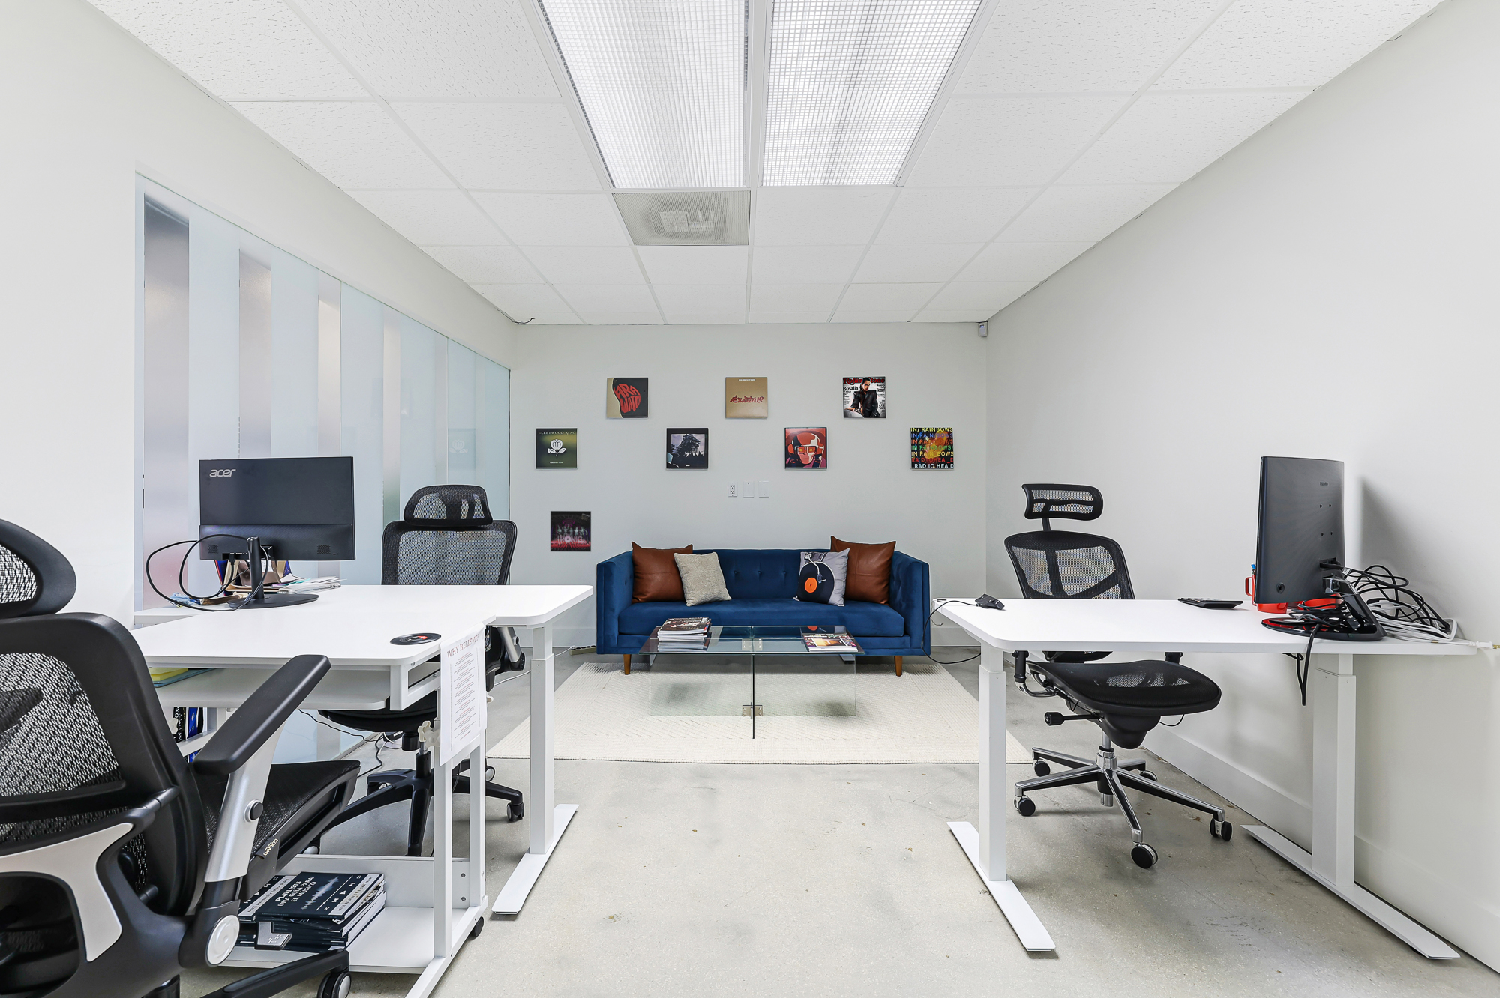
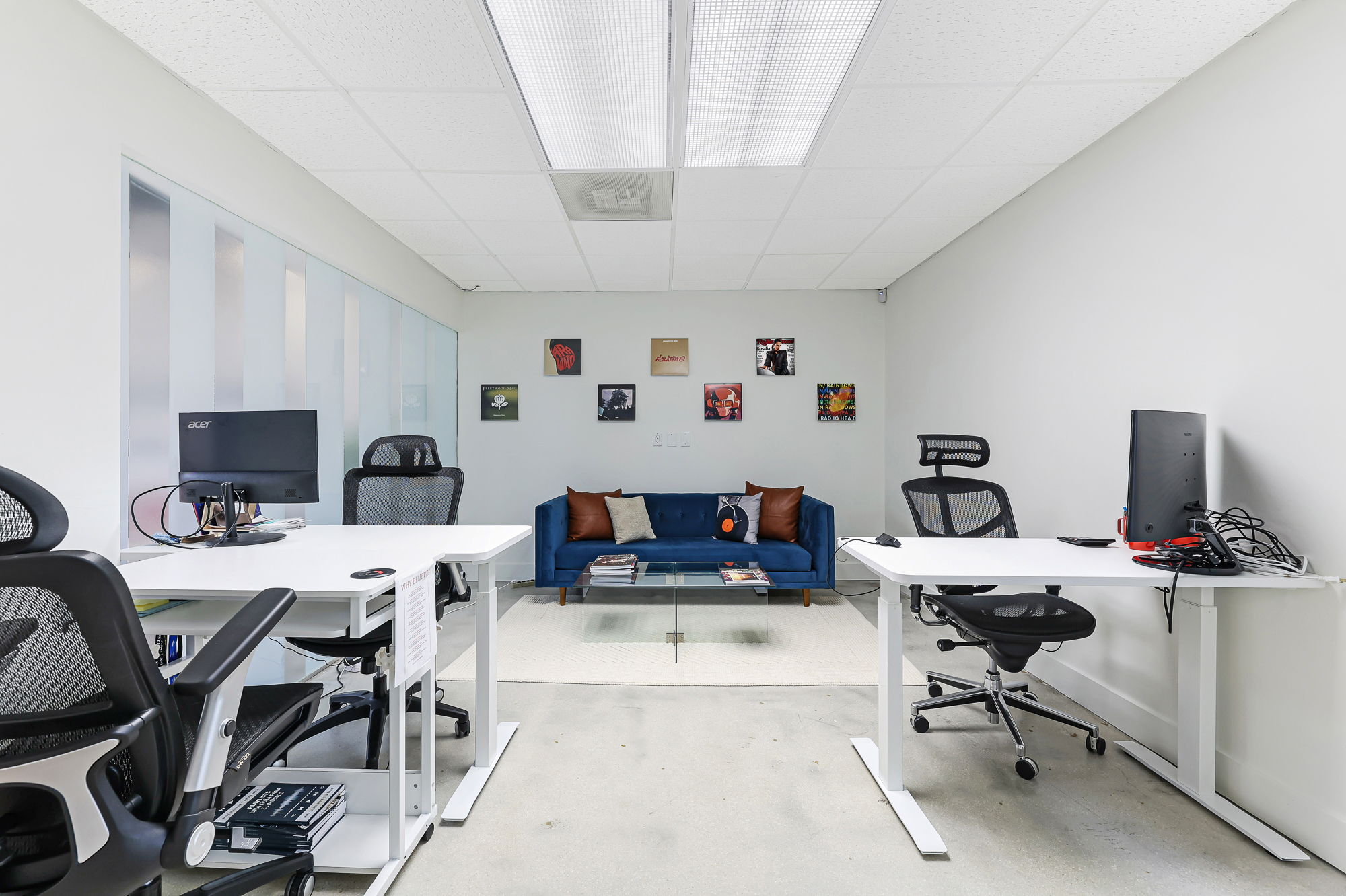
- album cover (569, 531)
